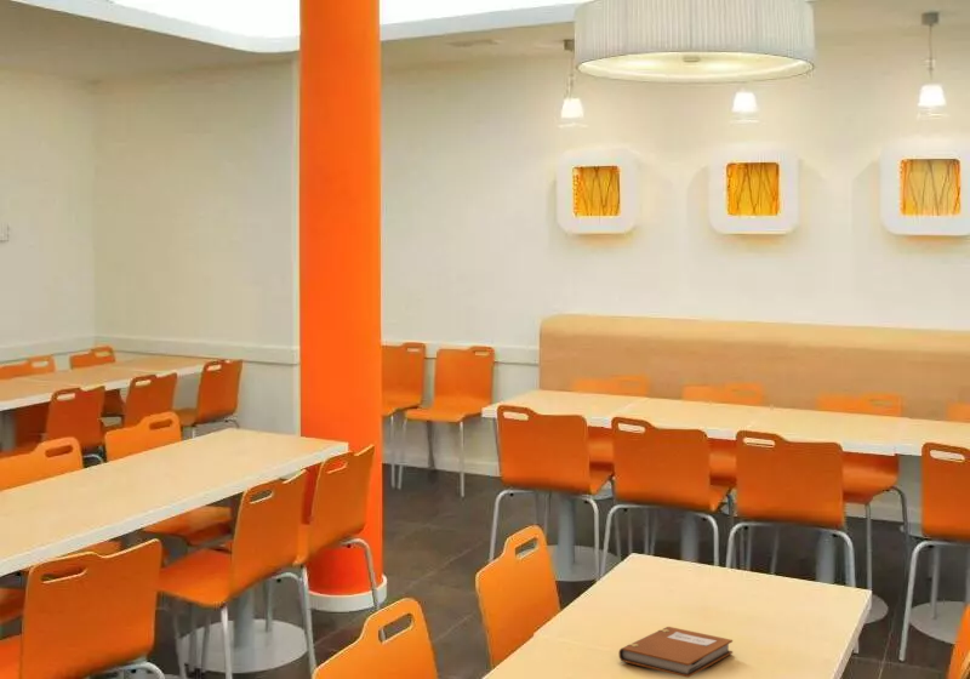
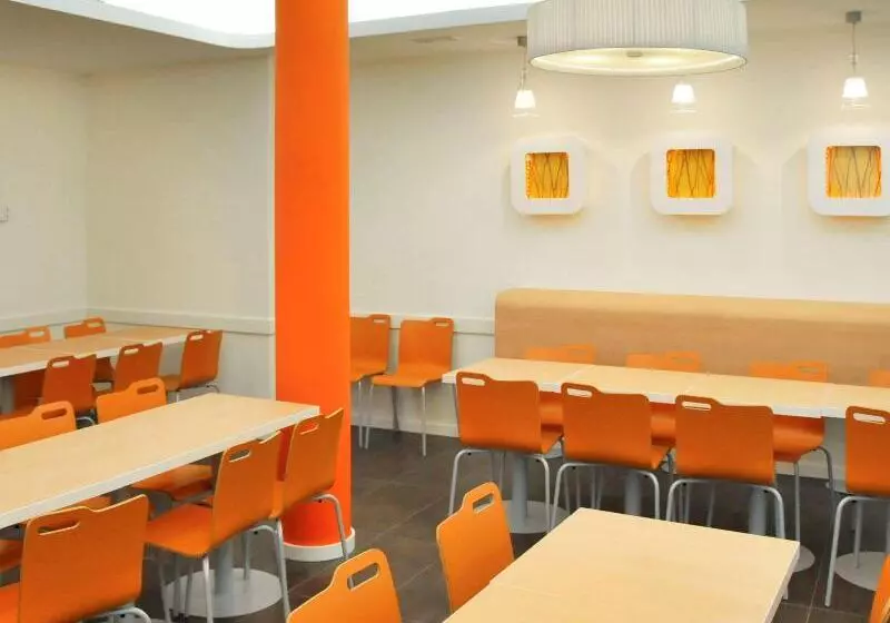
- notebook (677, 649)
